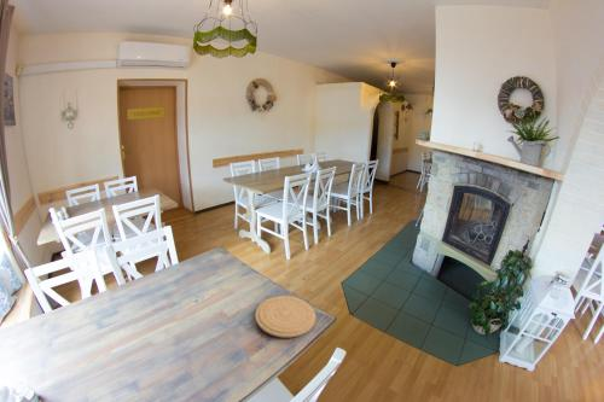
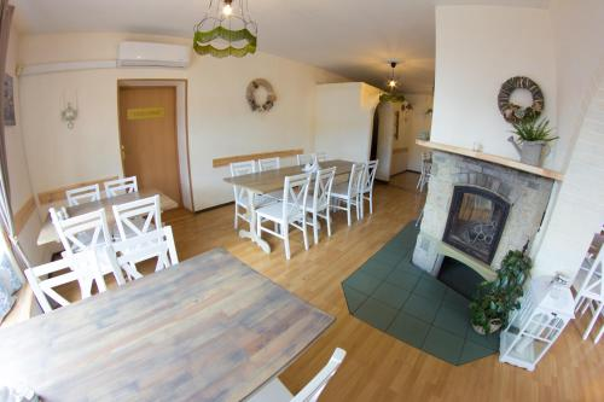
- plate (285, 314)
